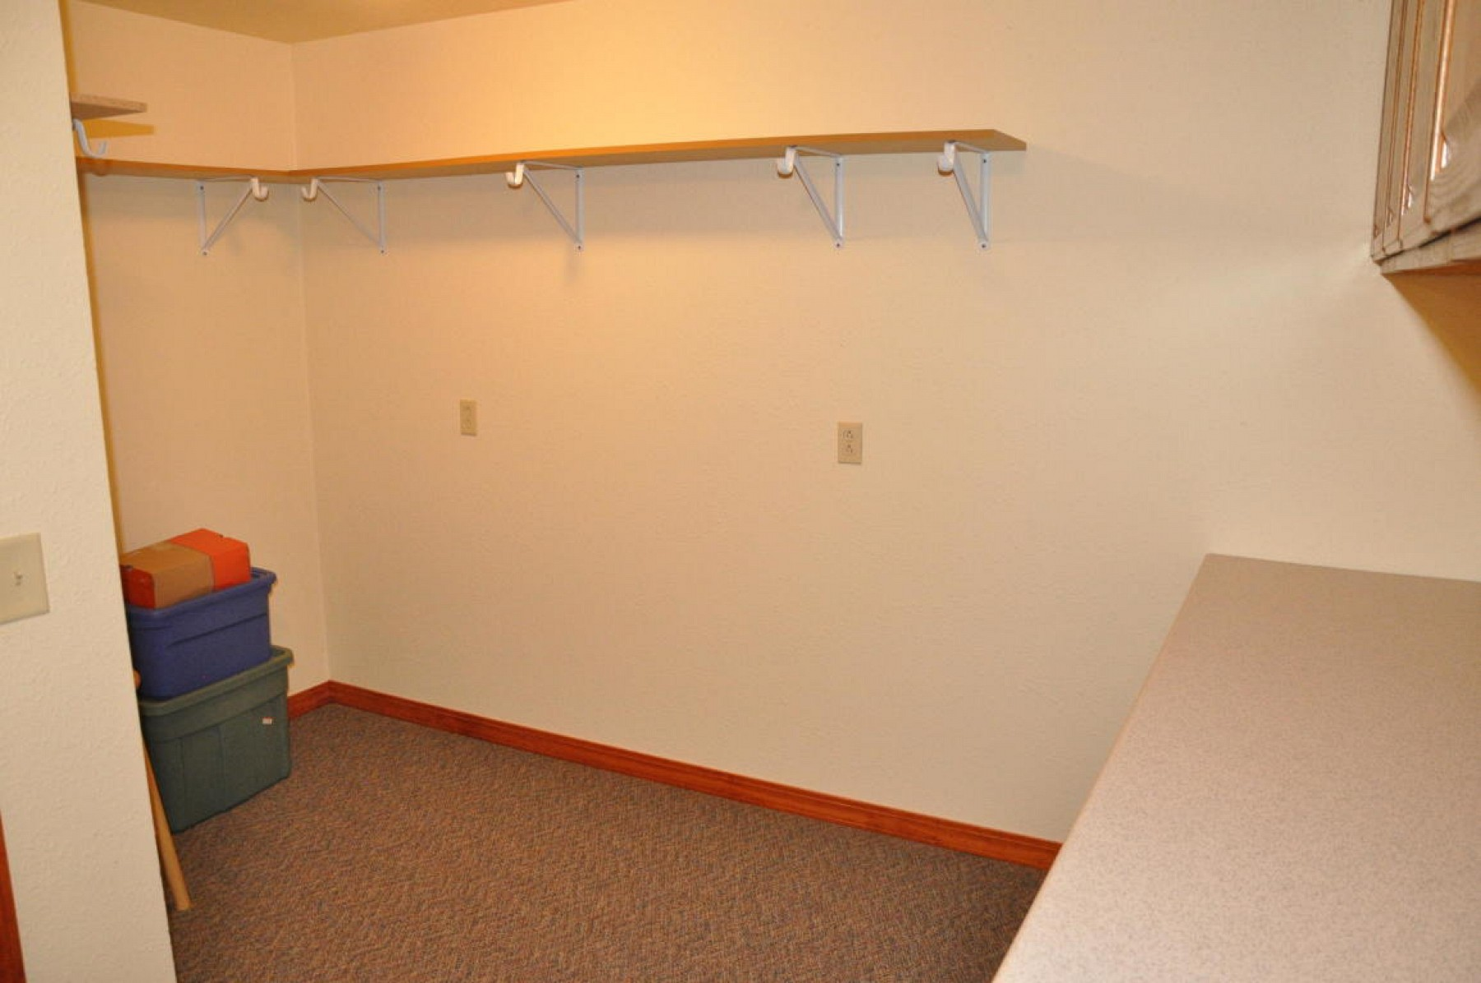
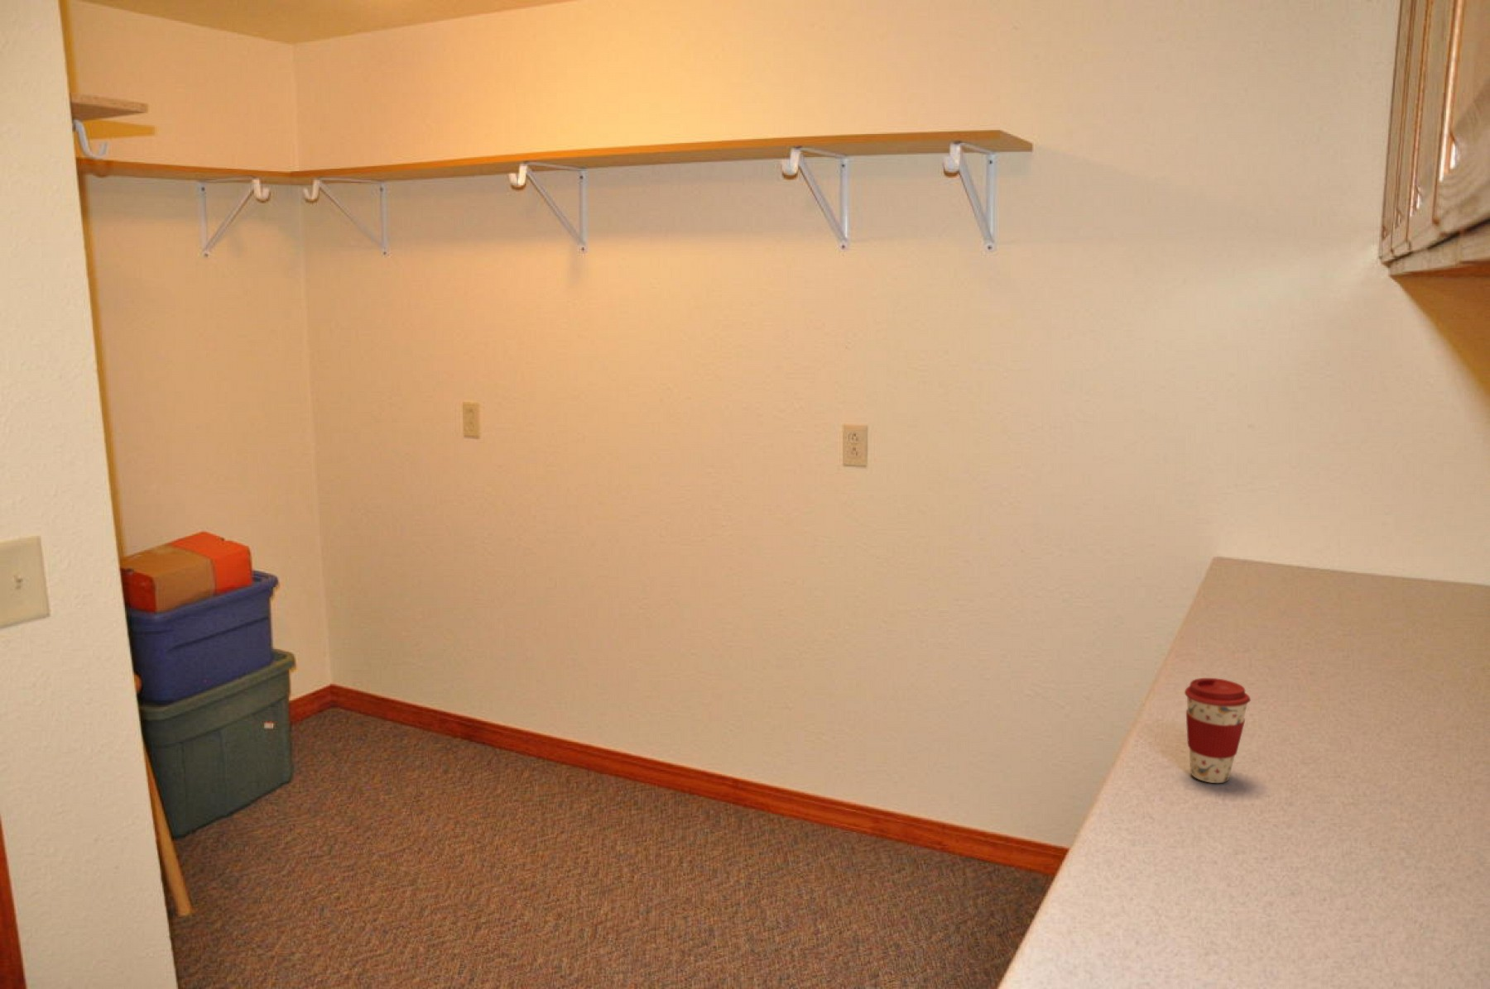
+ coffee cup (1214, 731)
